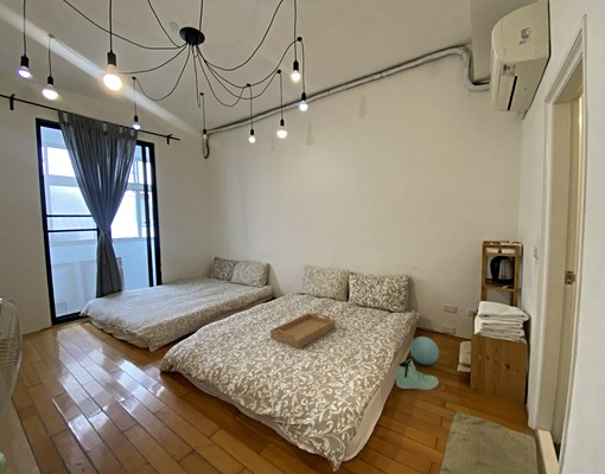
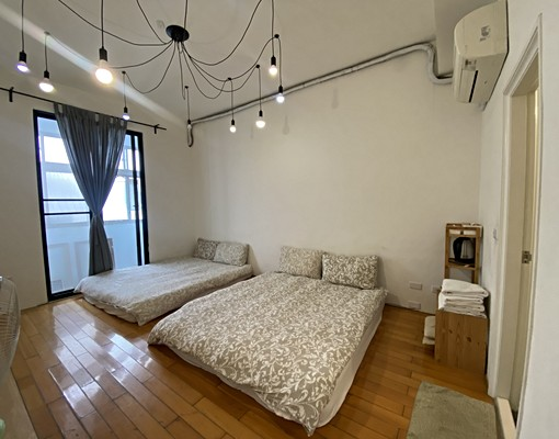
- sneaker (416, 372)
- ball (424, 350)
- serving tray (304, 327)
